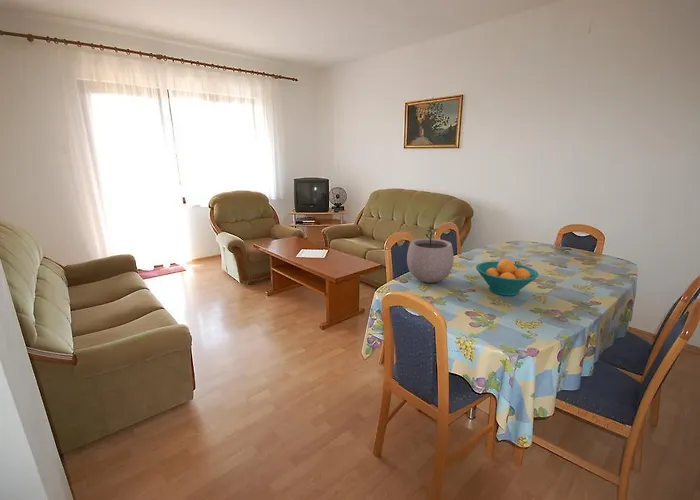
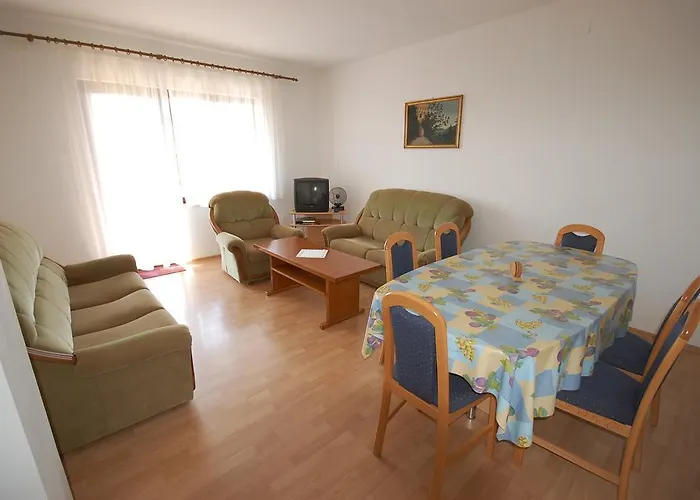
- fruit bowl (505, 275)
- plant pot (430, 253)
